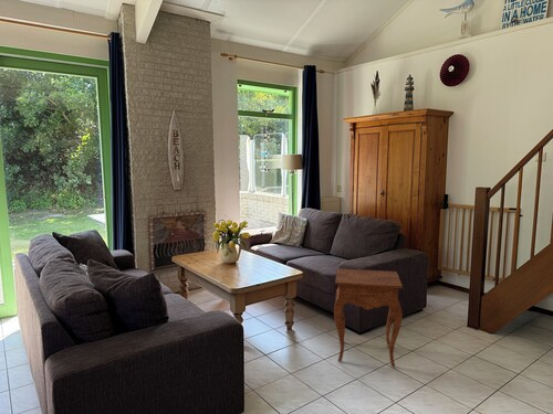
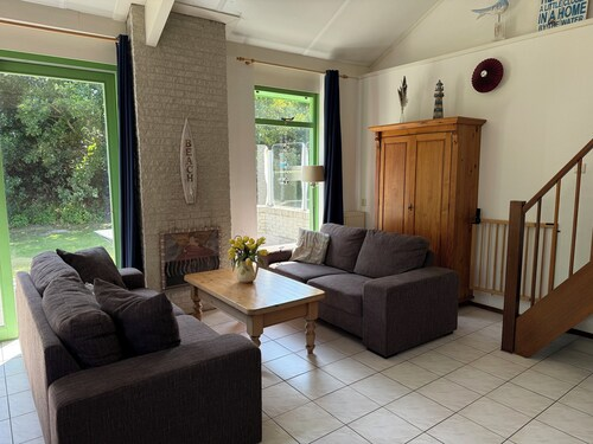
- side table (367, 309)
